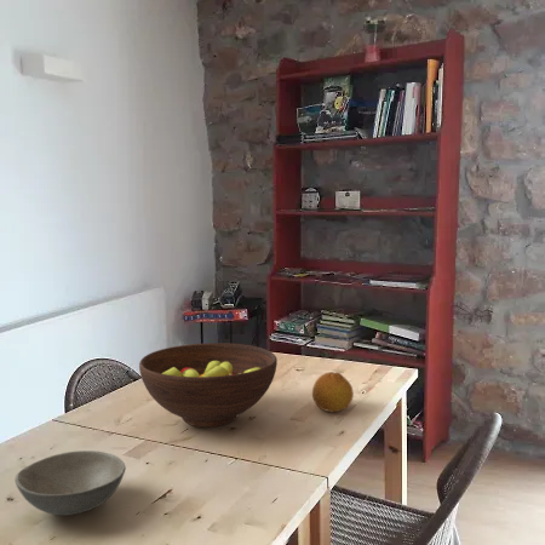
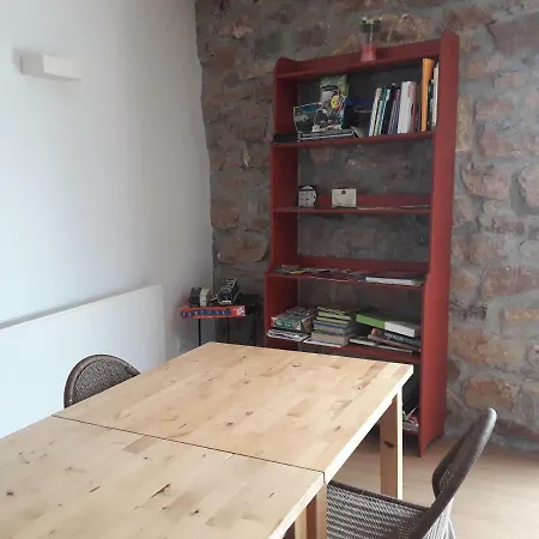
- fruit bowl (208, 389)
- fruit (332, 390)
- soup bowl (71, 488)
